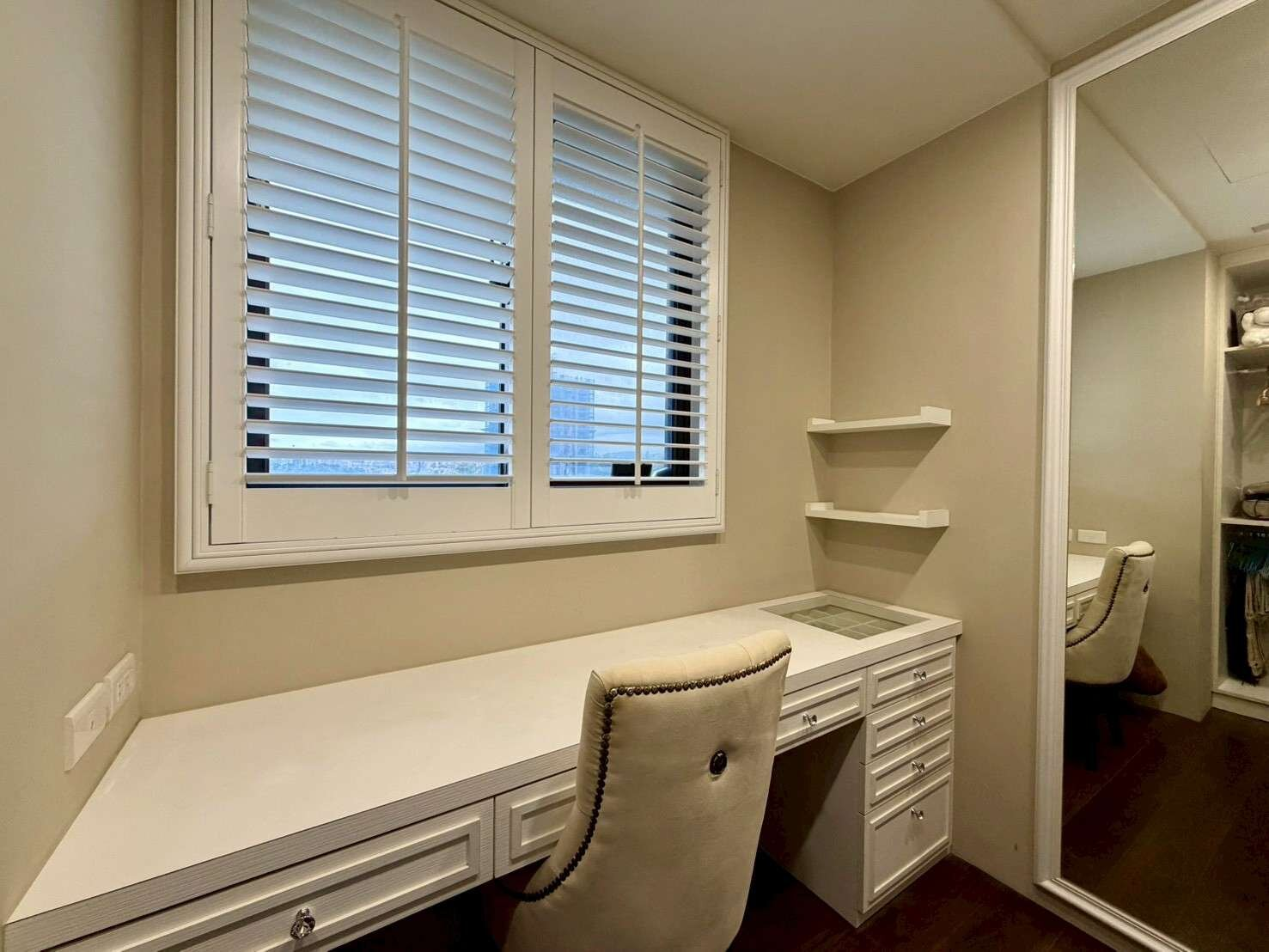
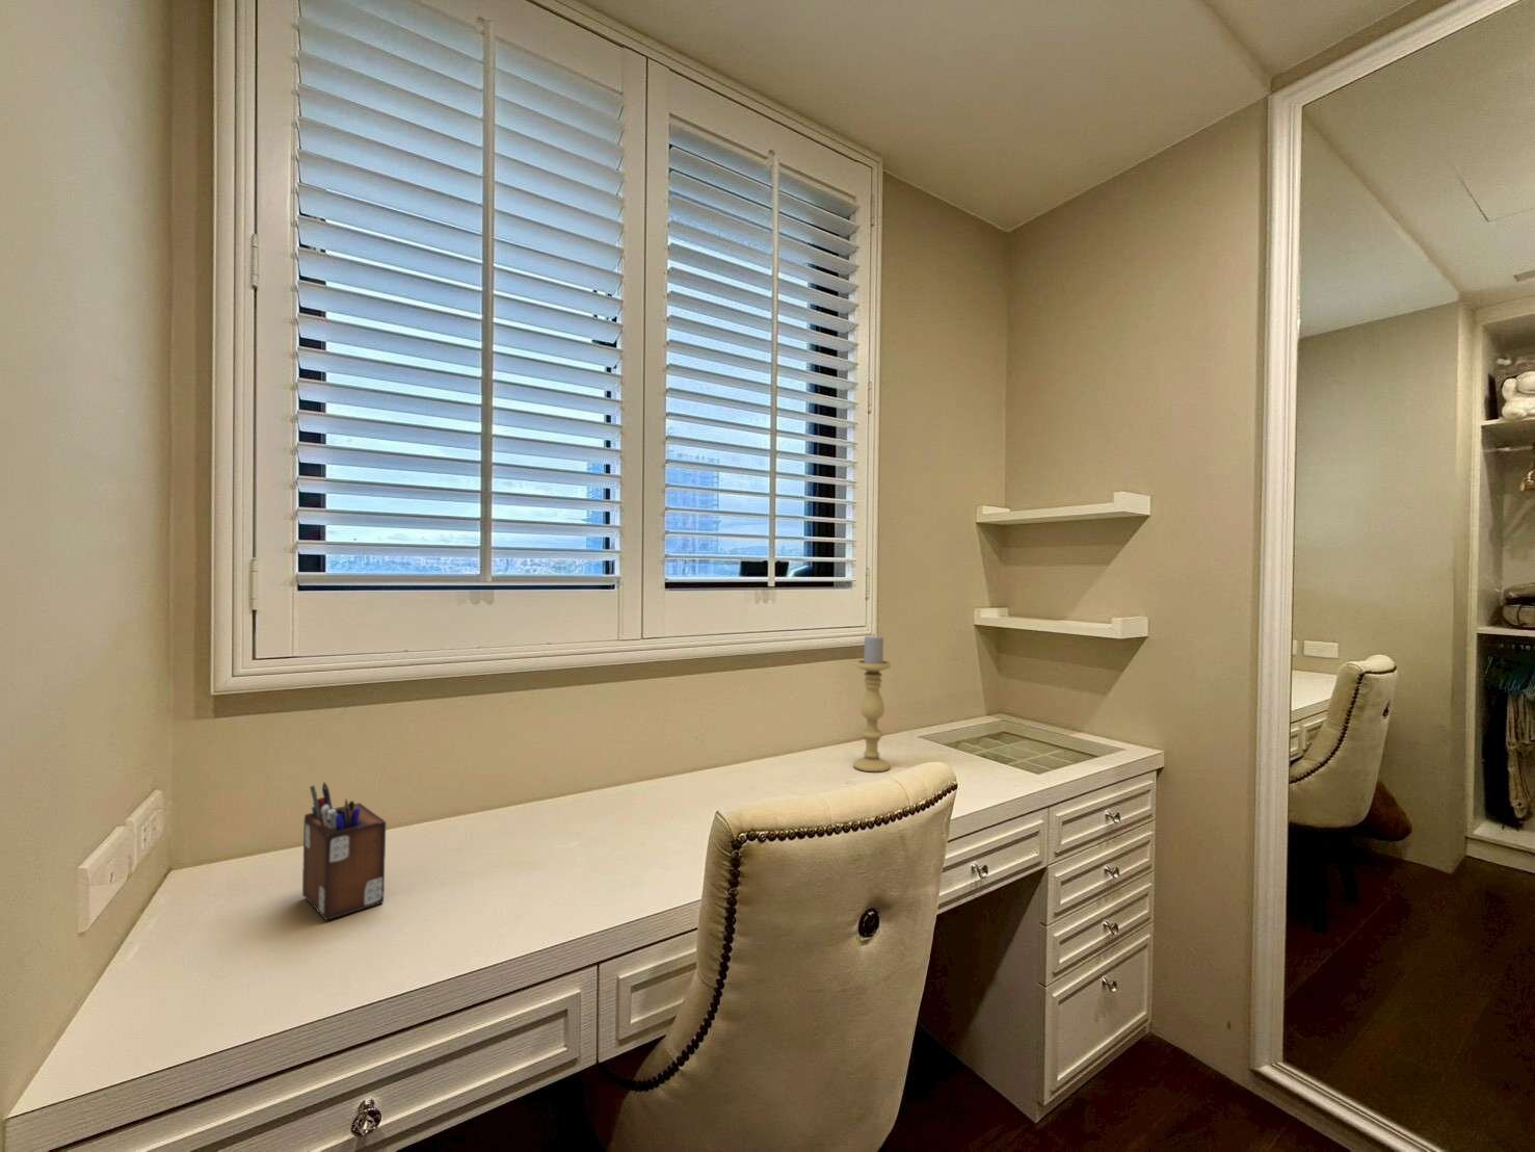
+ candle holder (872, 699)
+ desk organizer (344, 842)
